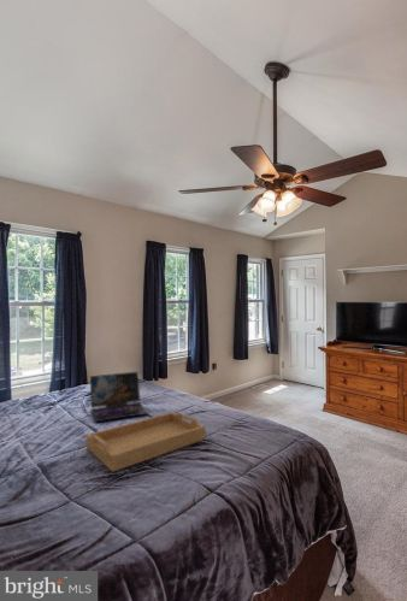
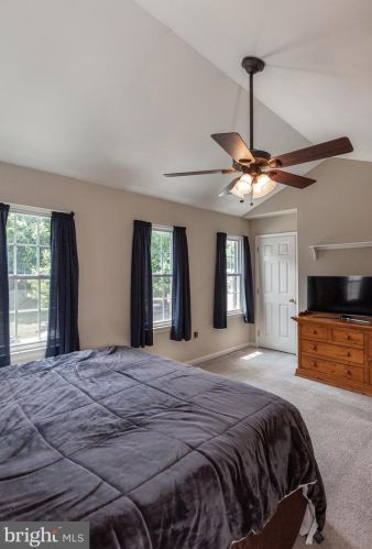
- serving tray (147, 435)
- laptop (118, 395)
